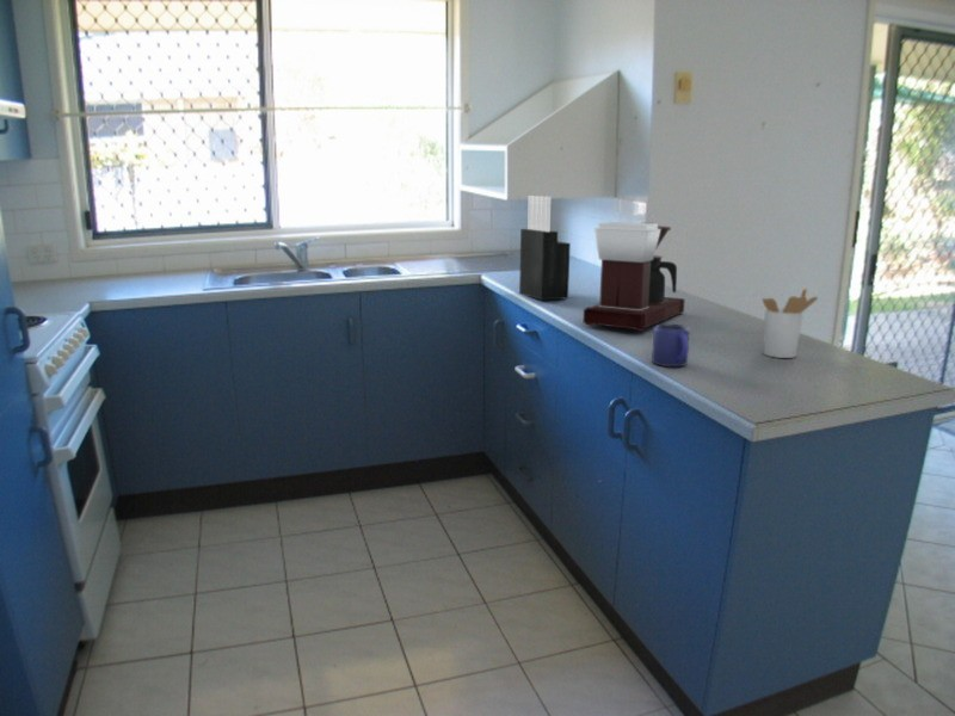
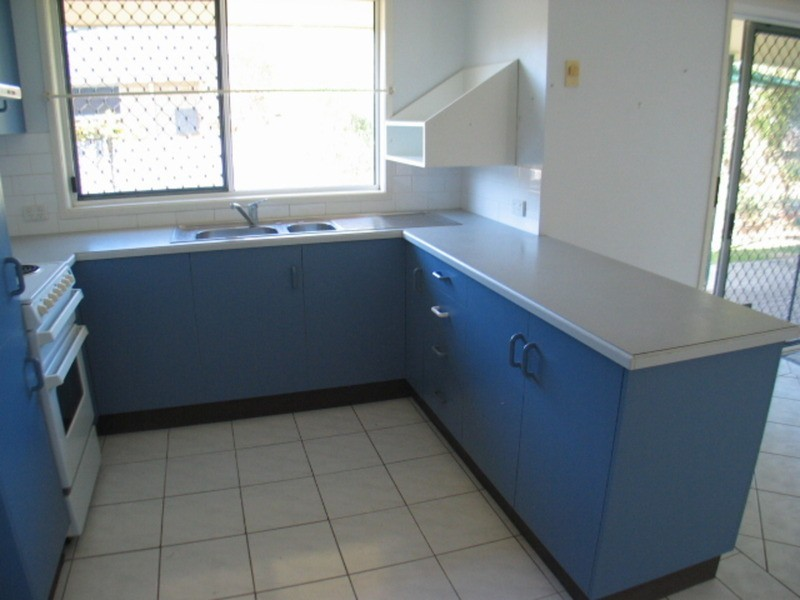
- mug (673, 346)
- knife block (547, 246)
- coffee maker (637, 271)
- utensil holder (788, 323)
